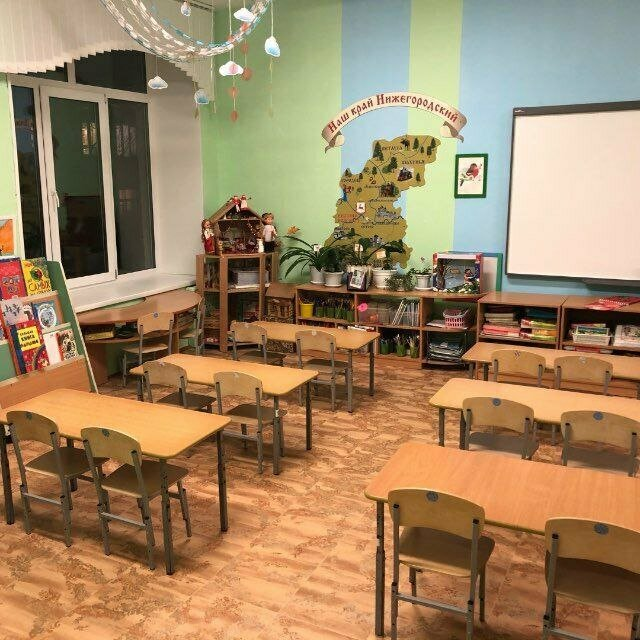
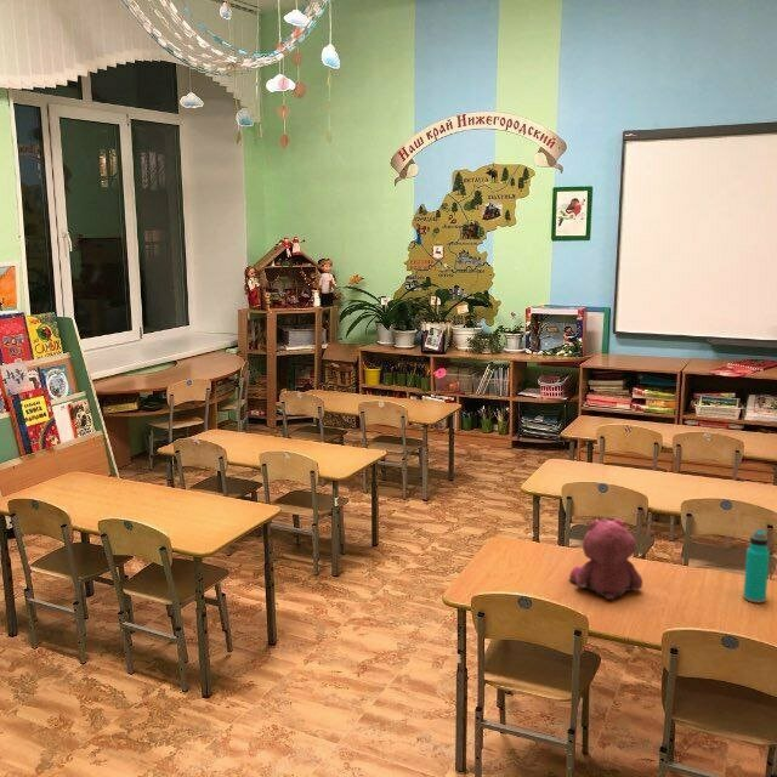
+ water bottle (756, 565)
+ teddy bear (606, 552)
